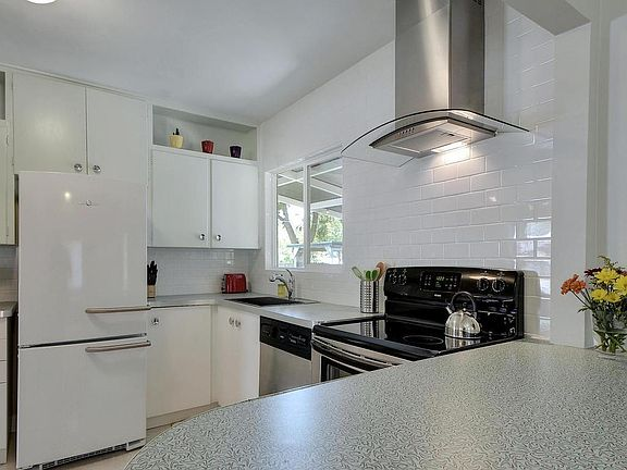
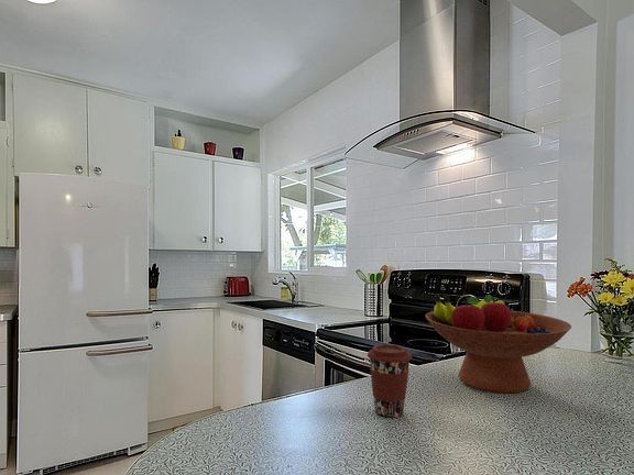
+ fruit bowl (493, 338)
+ coffee cup (389, 379)
